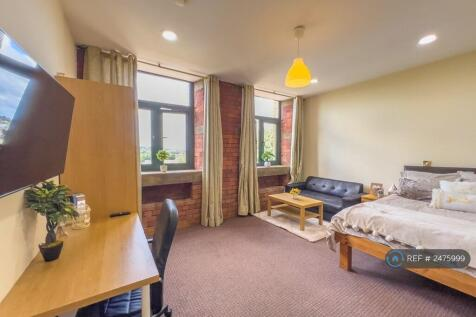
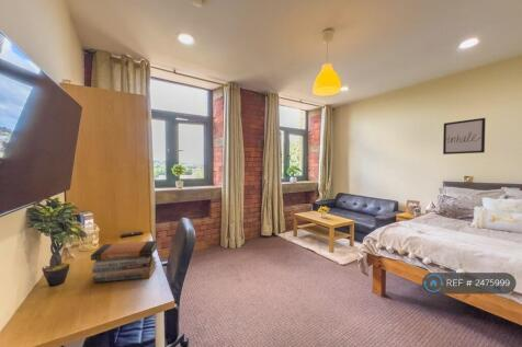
+ wall art (463, 137)
+ book stack (126, 259)
